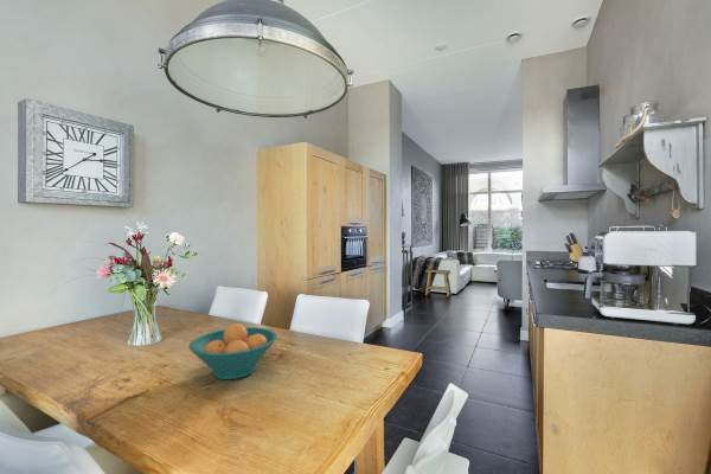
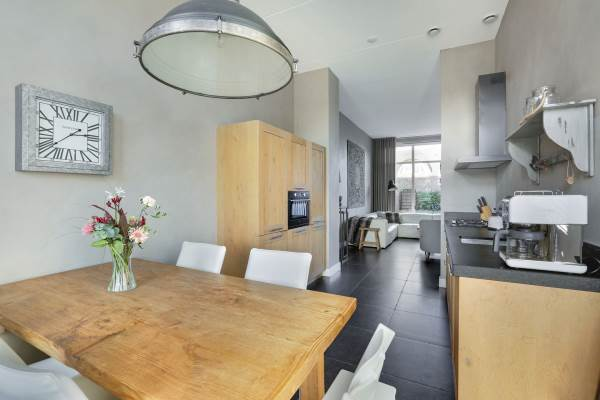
- fruit bowl (235, 347)
